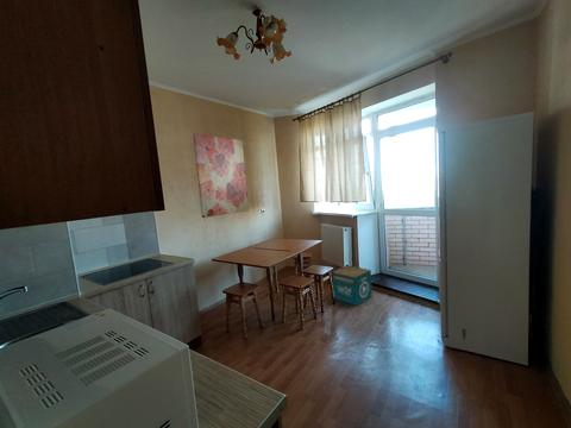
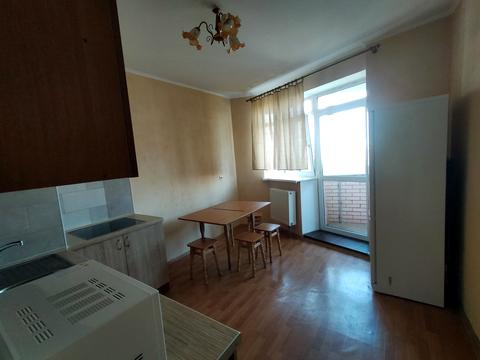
- wall art (222, 176)
- product box (351, 283)
